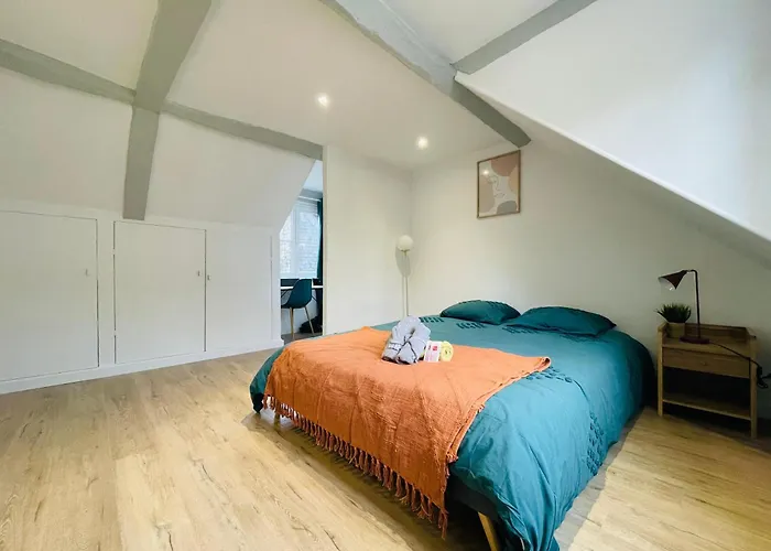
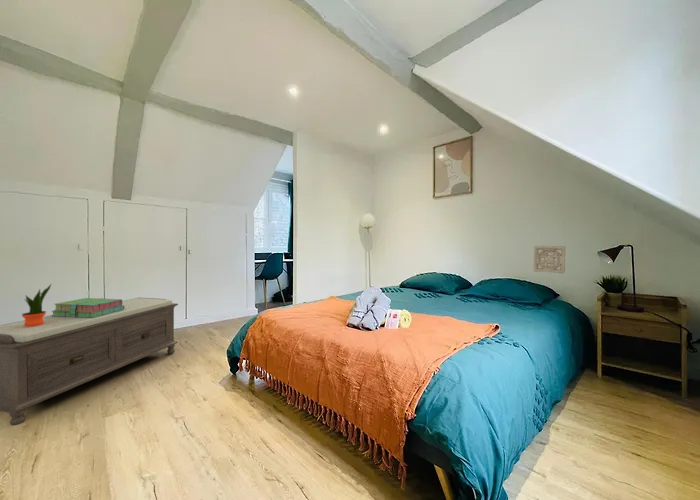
+ wall ornament (548, 259)
+ potted plant (37, 304)
+ bench (95, 344)
+ stack of books (89, 306)
